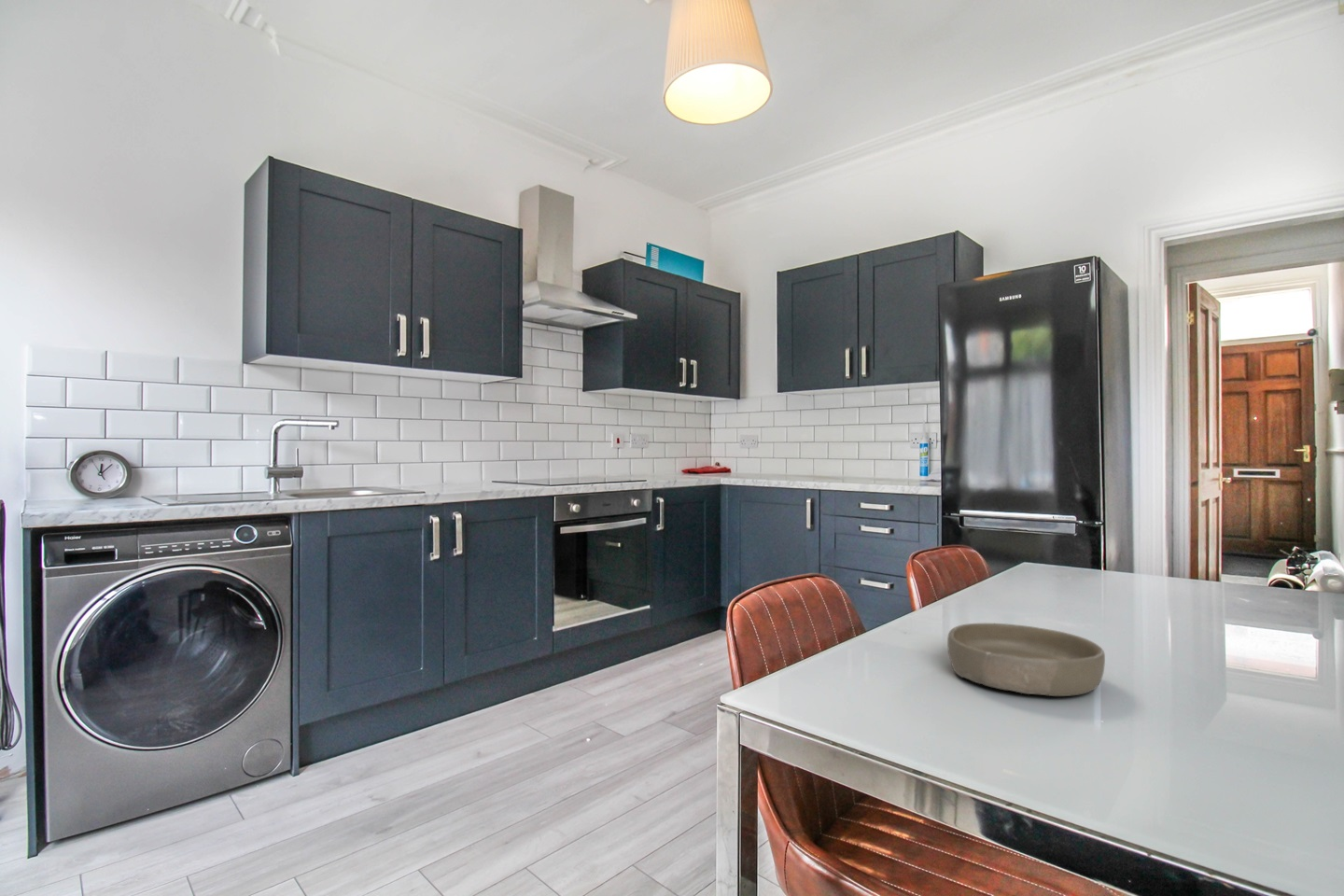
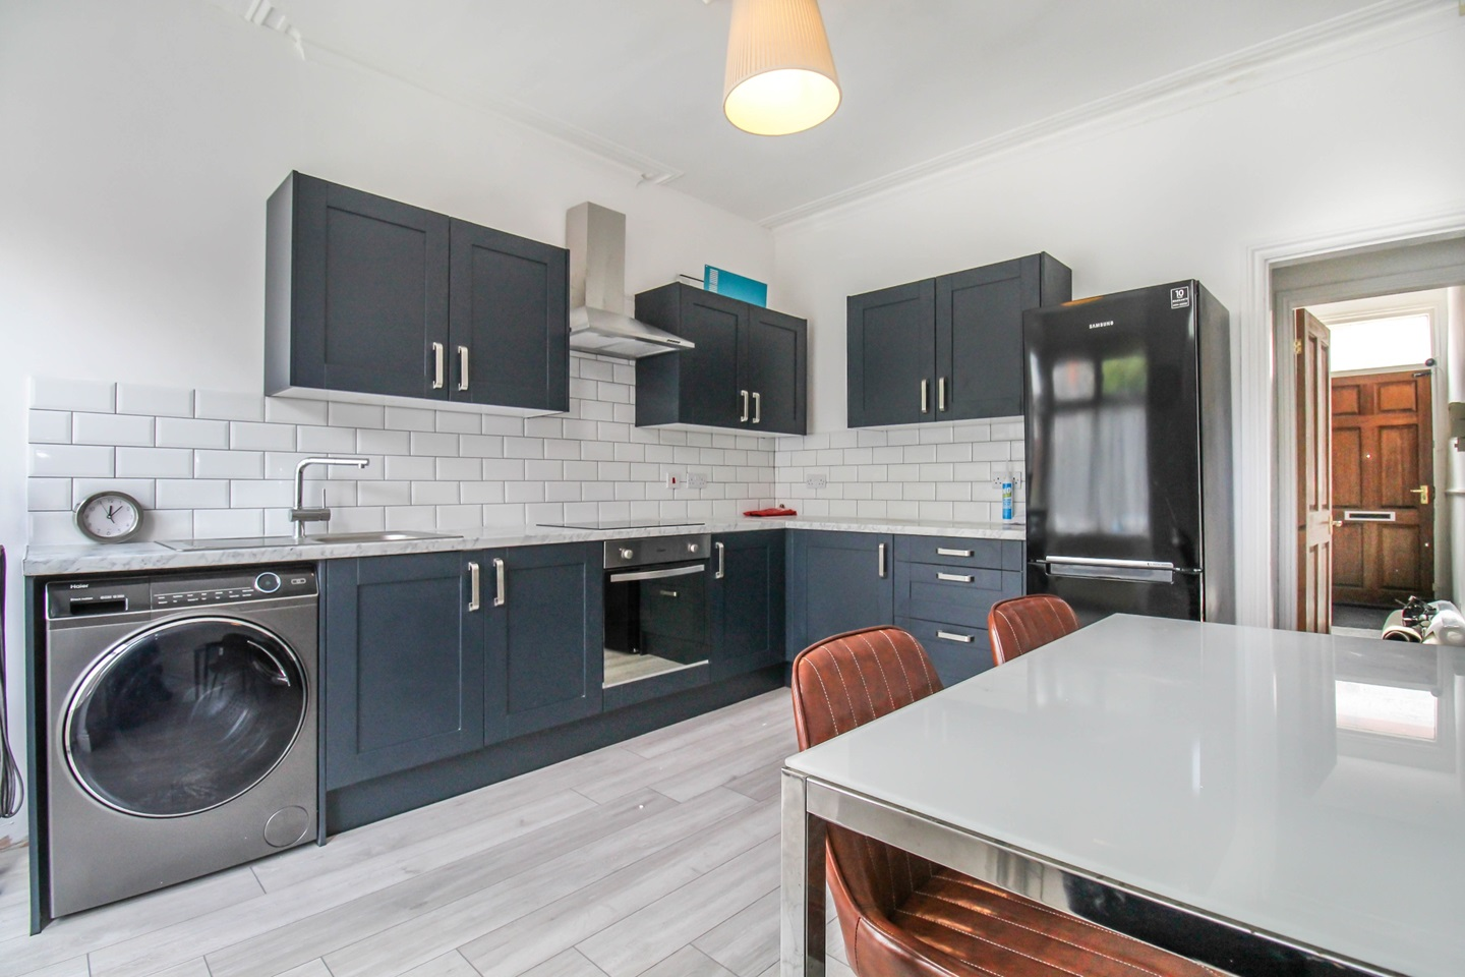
- bowl (1022, 657)
